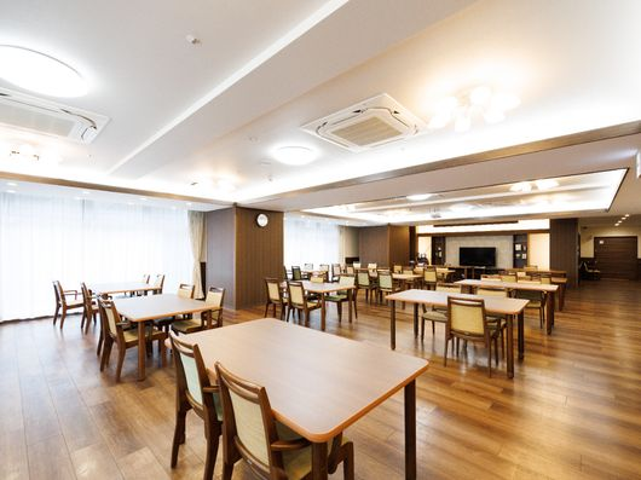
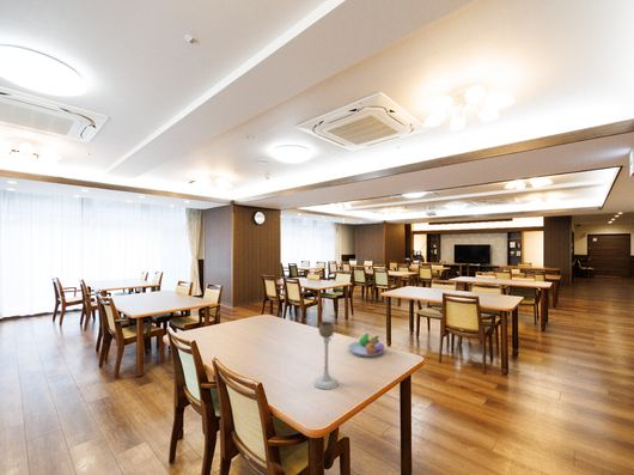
+ fruit bowl (366, 343)
+ candle holder (325, 353)
